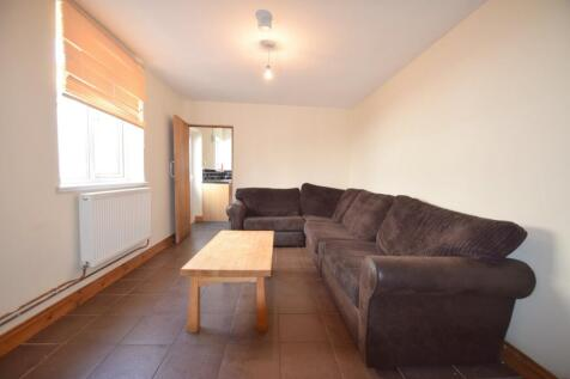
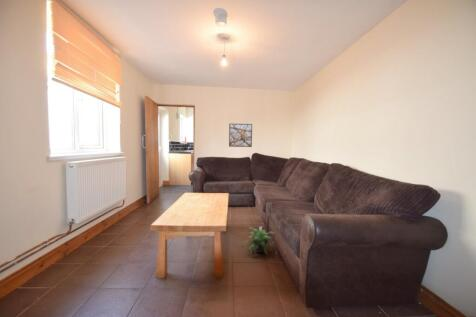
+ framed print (240, 135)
+ potted plant (258, 239)
